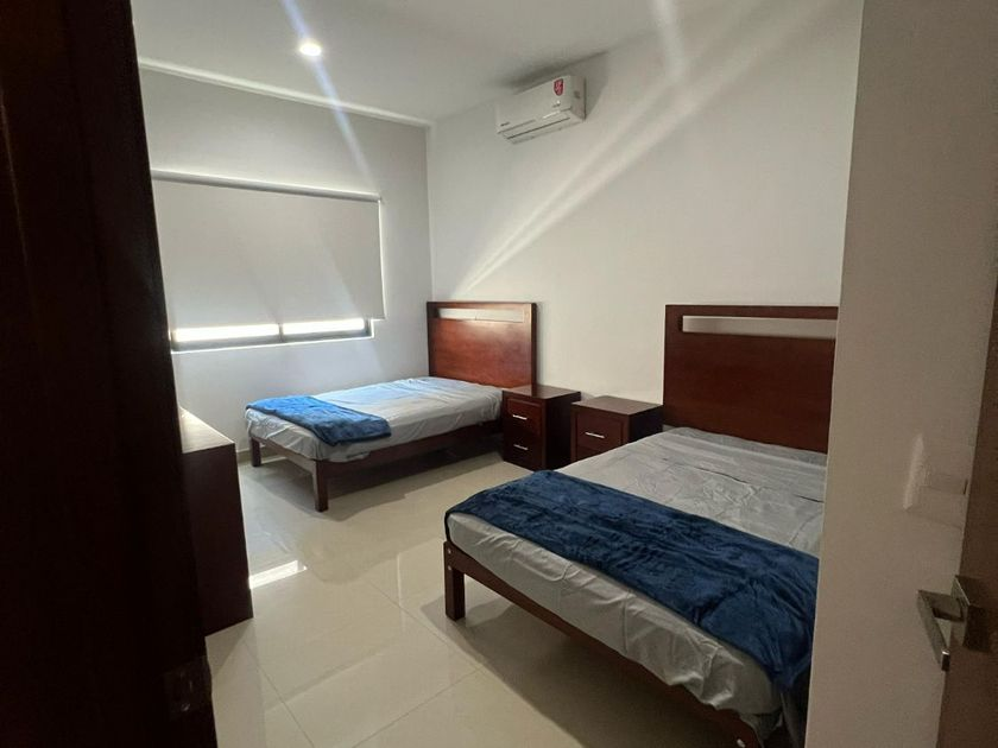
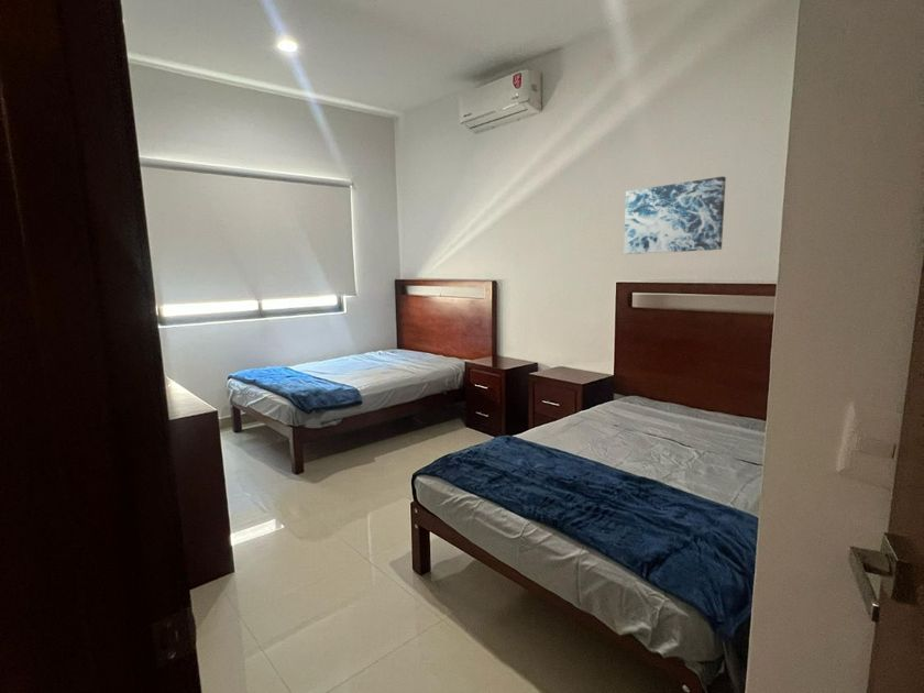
+ wall art (670, 218)
